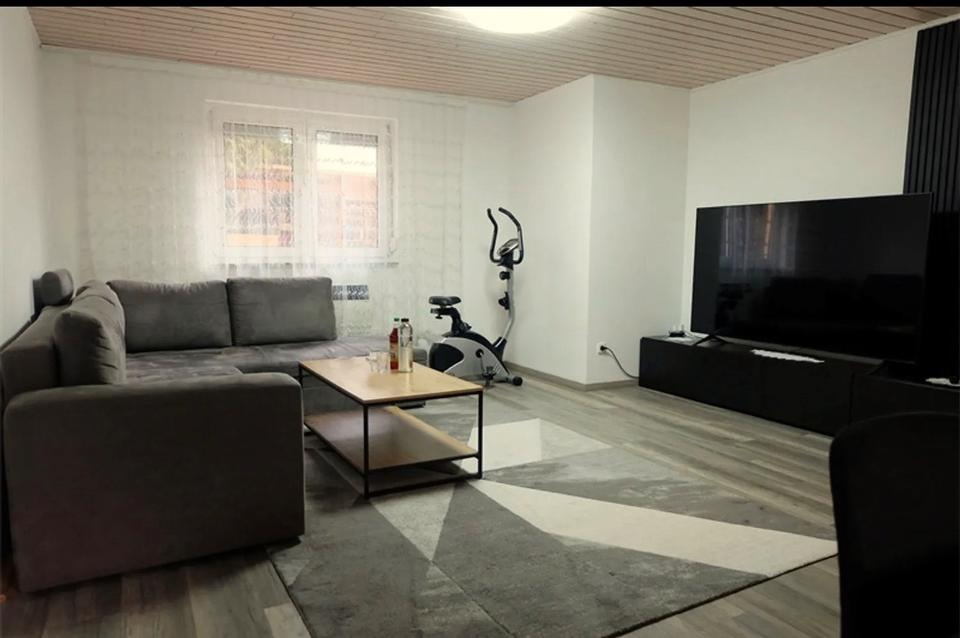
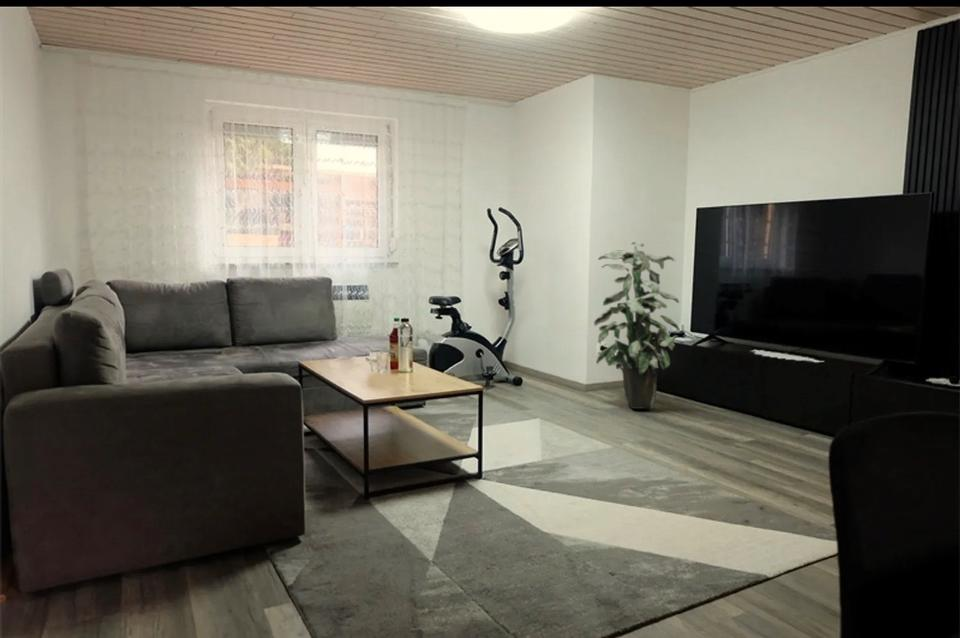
+ indoor plant (635, 325)
